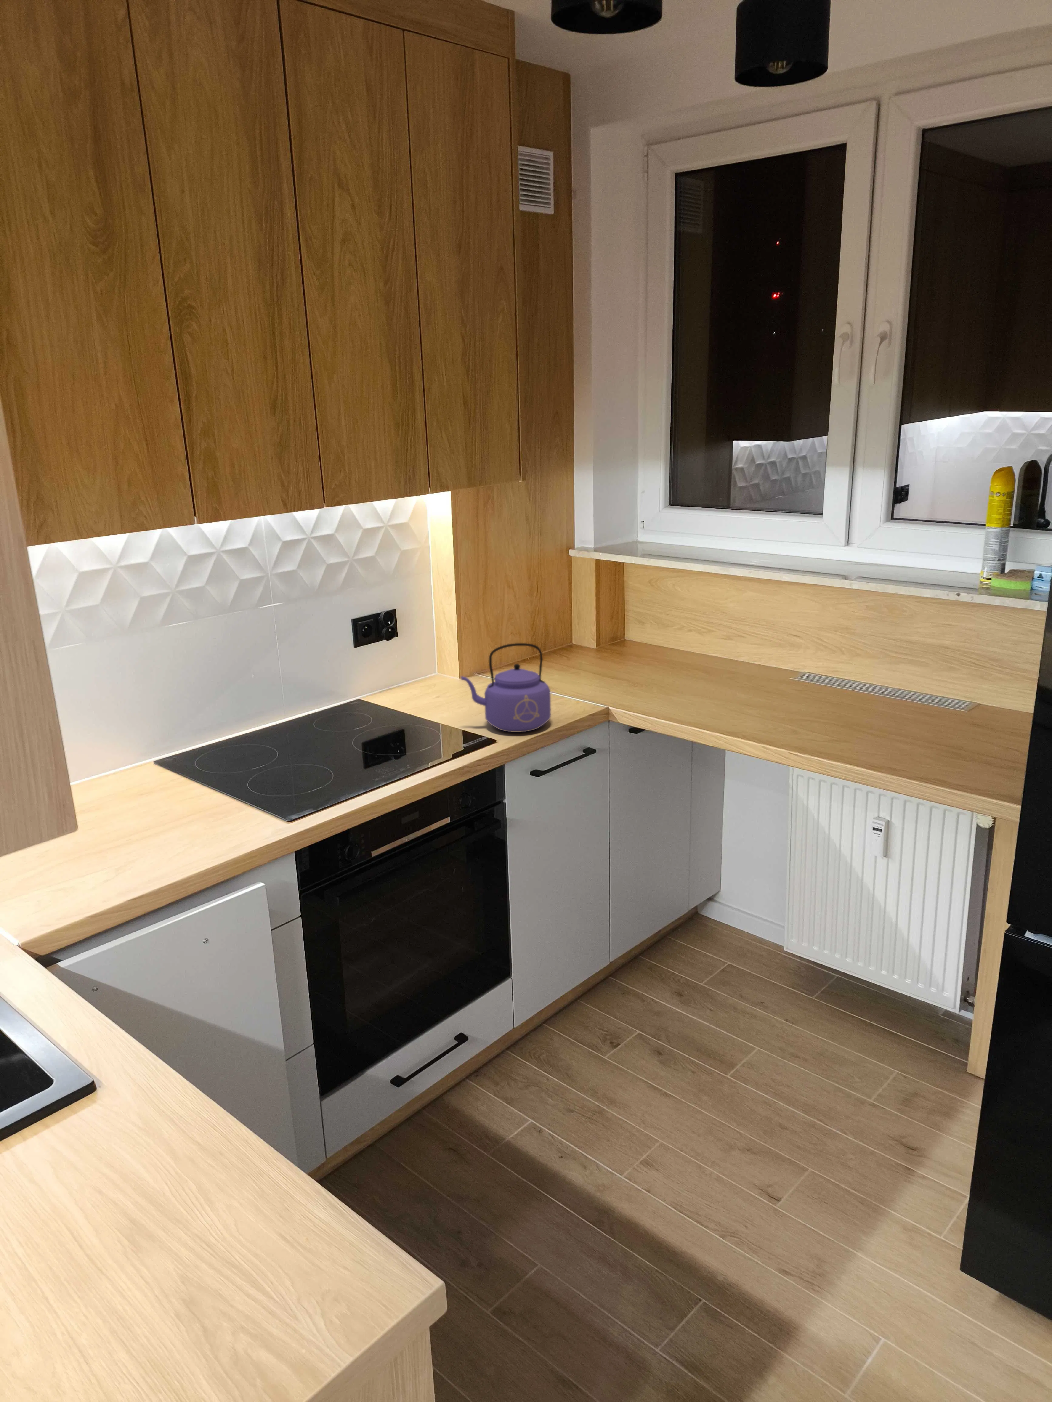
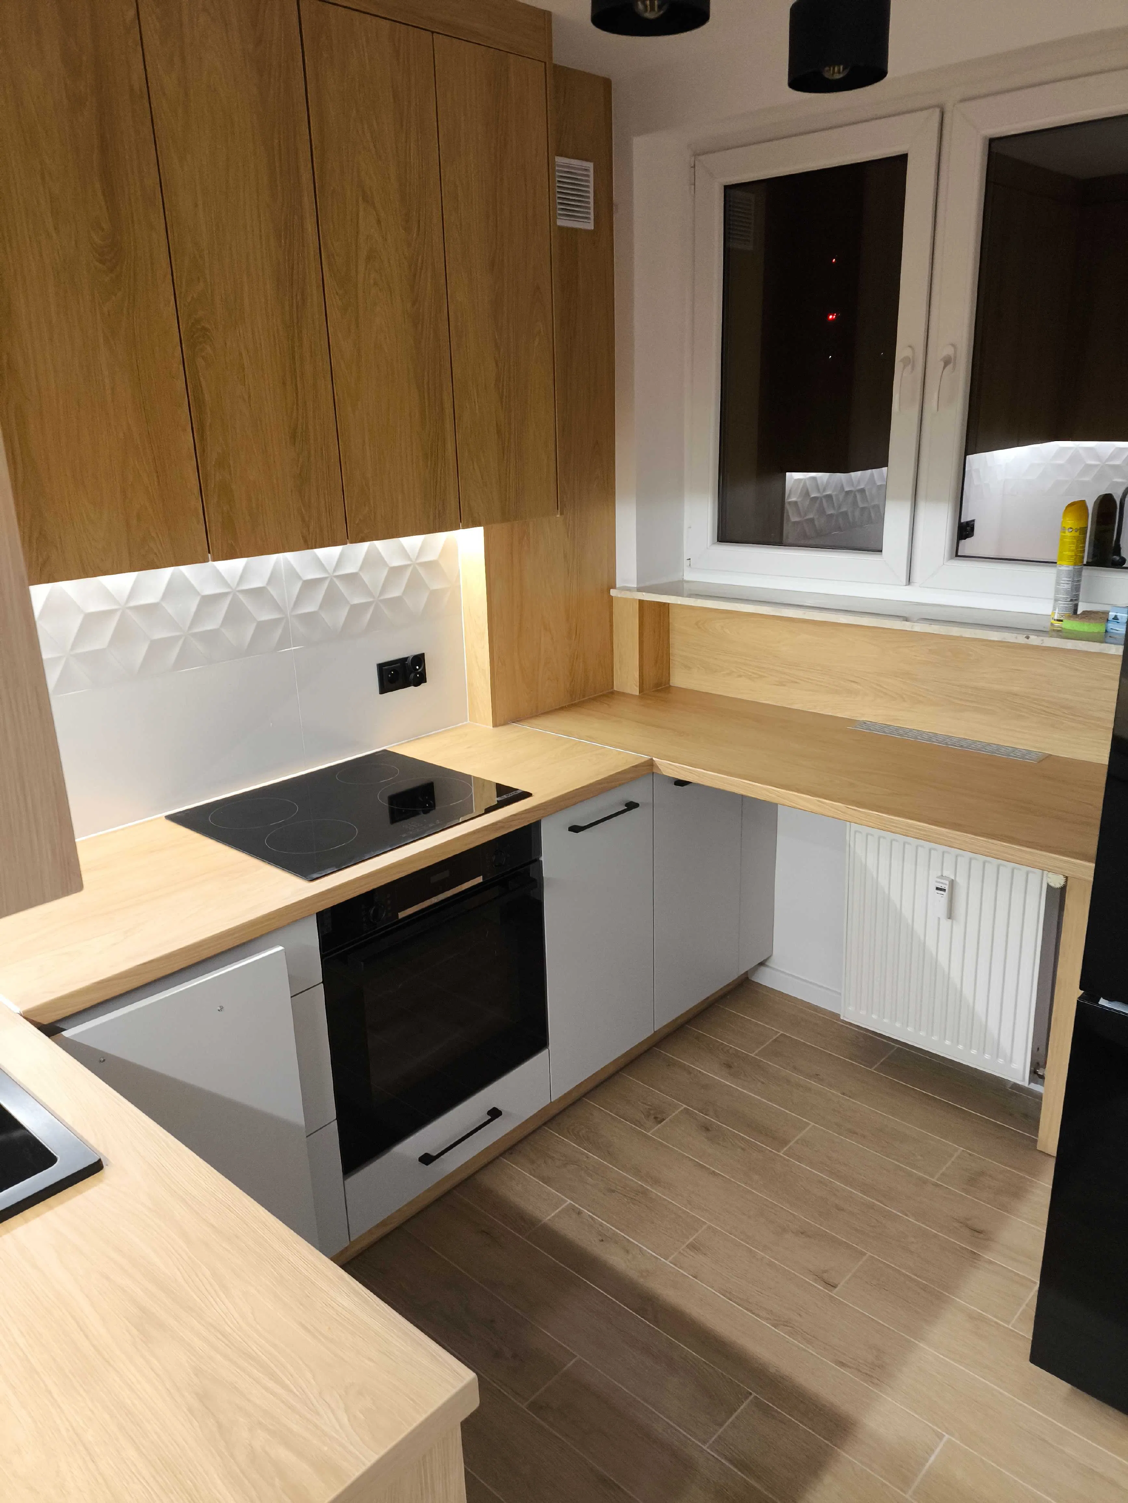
- kettle (505, 684)
